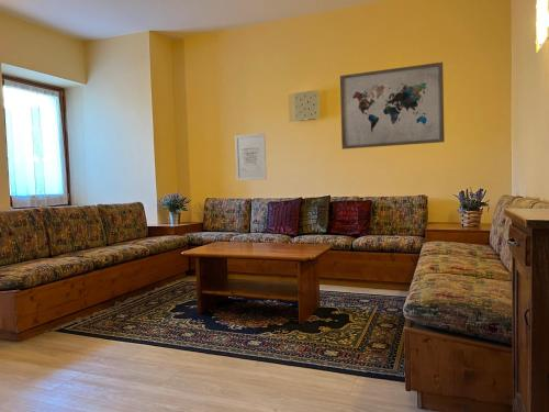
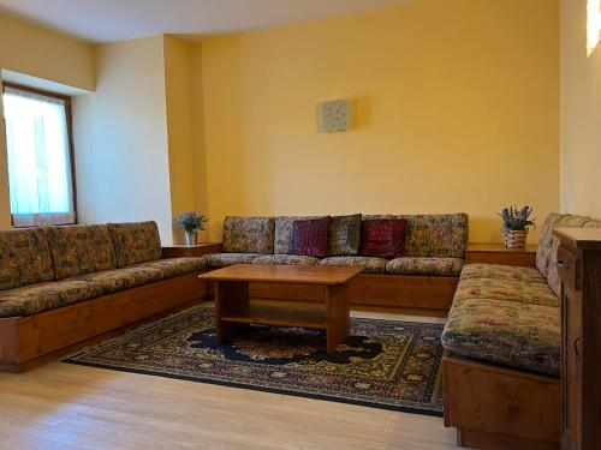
- wall art (250, 157)
- wall art (390, 108)
